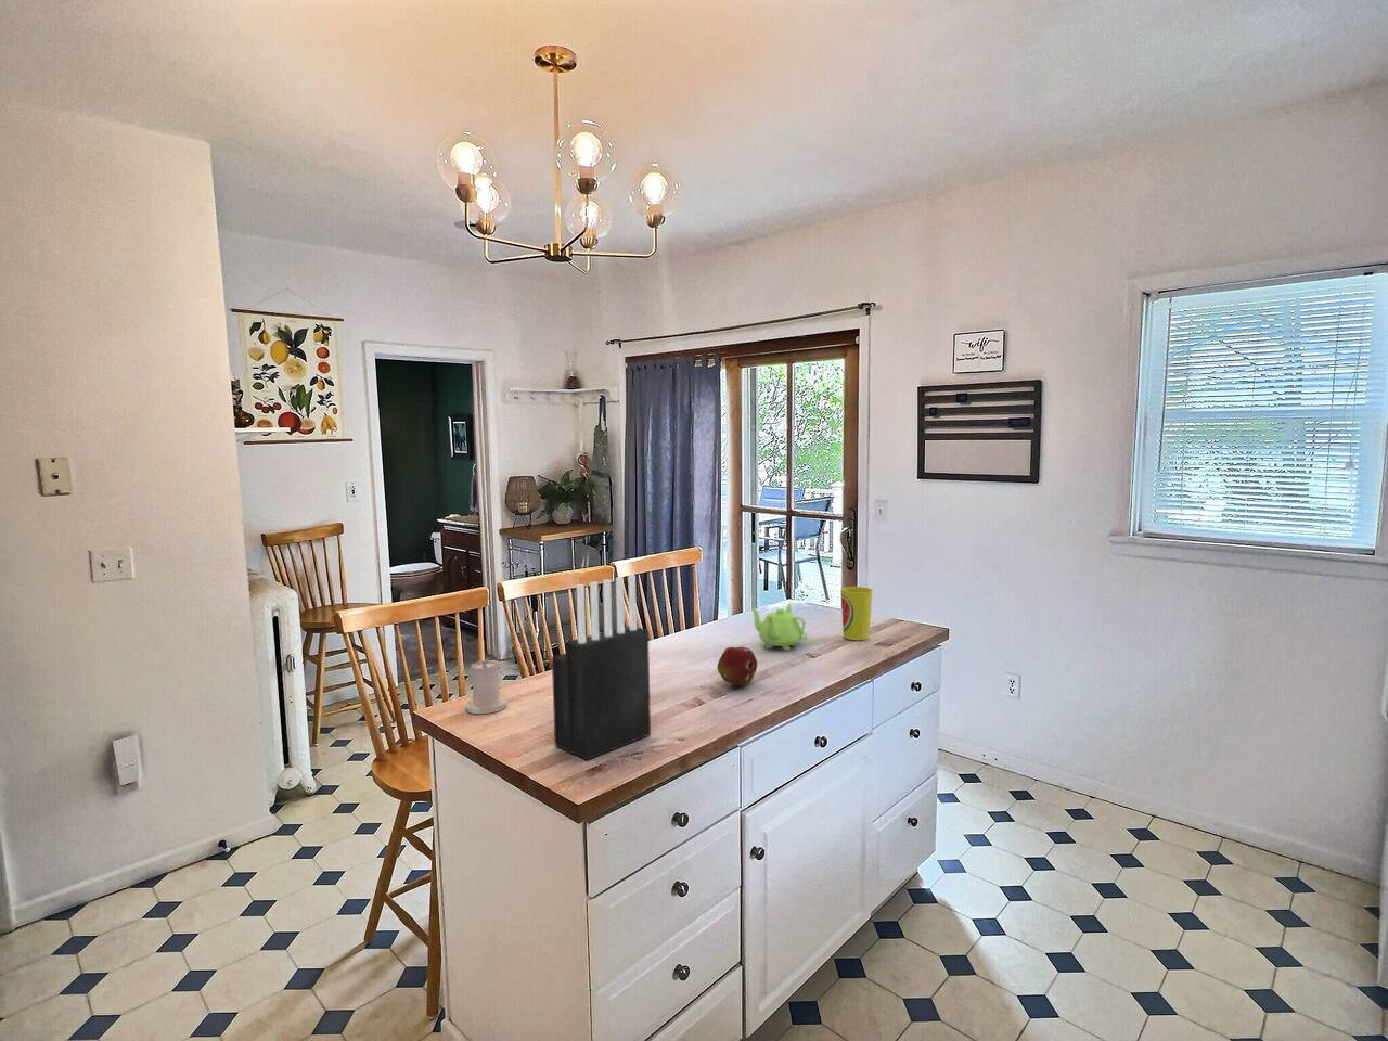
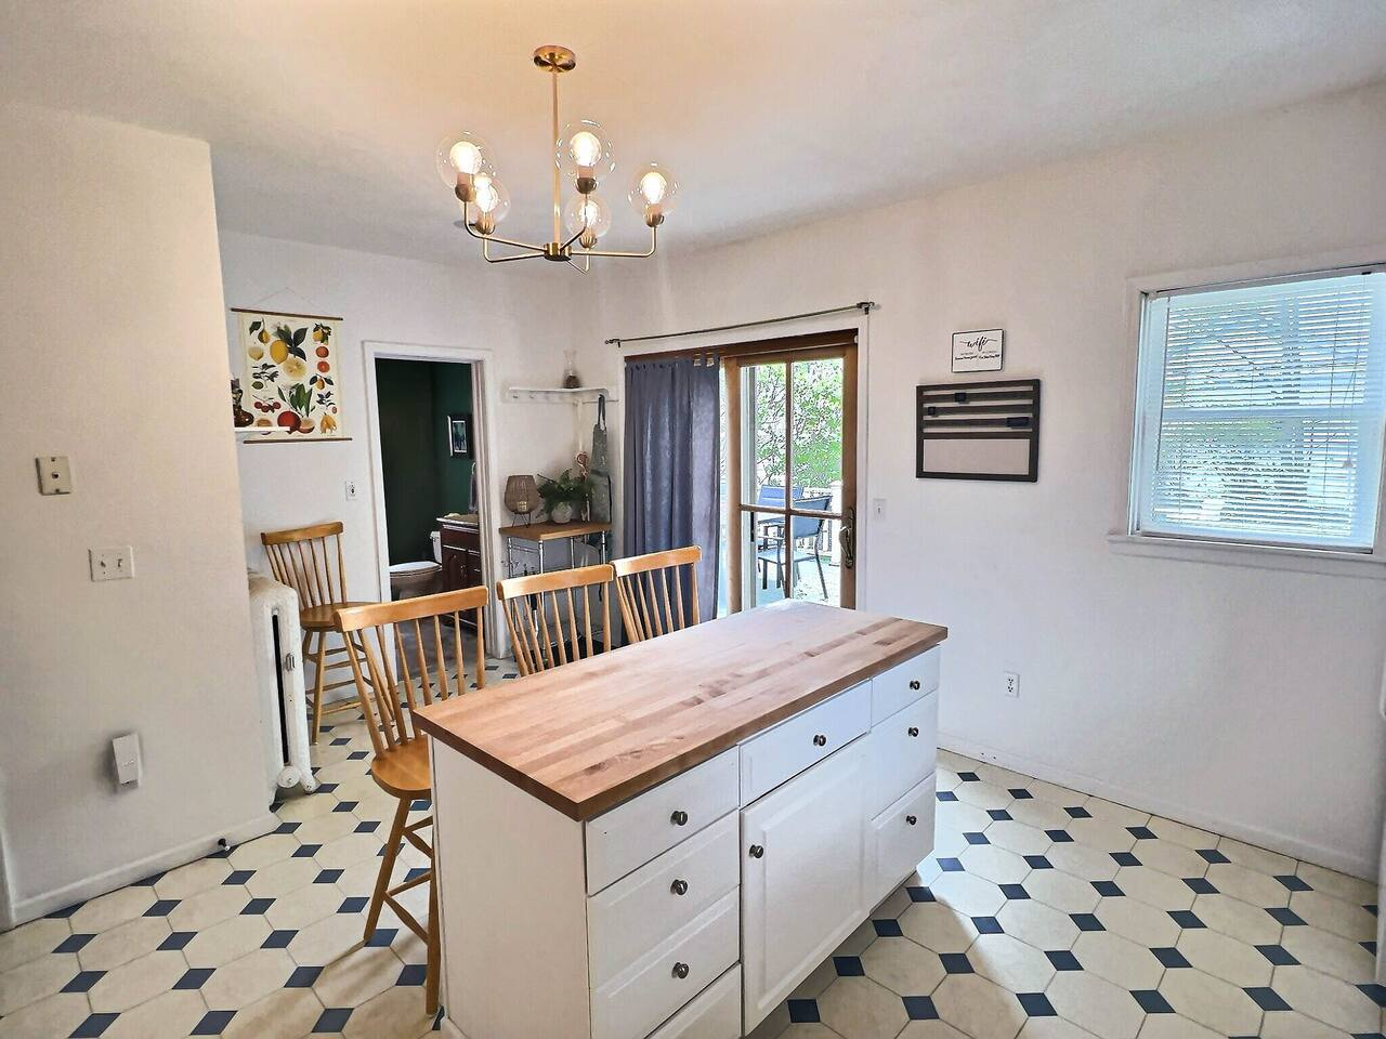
- knife block (598, 659)
- candle (485, 682)
- fruit (736, 666)
- teapot (777, 627)
- cup (856, 612)
